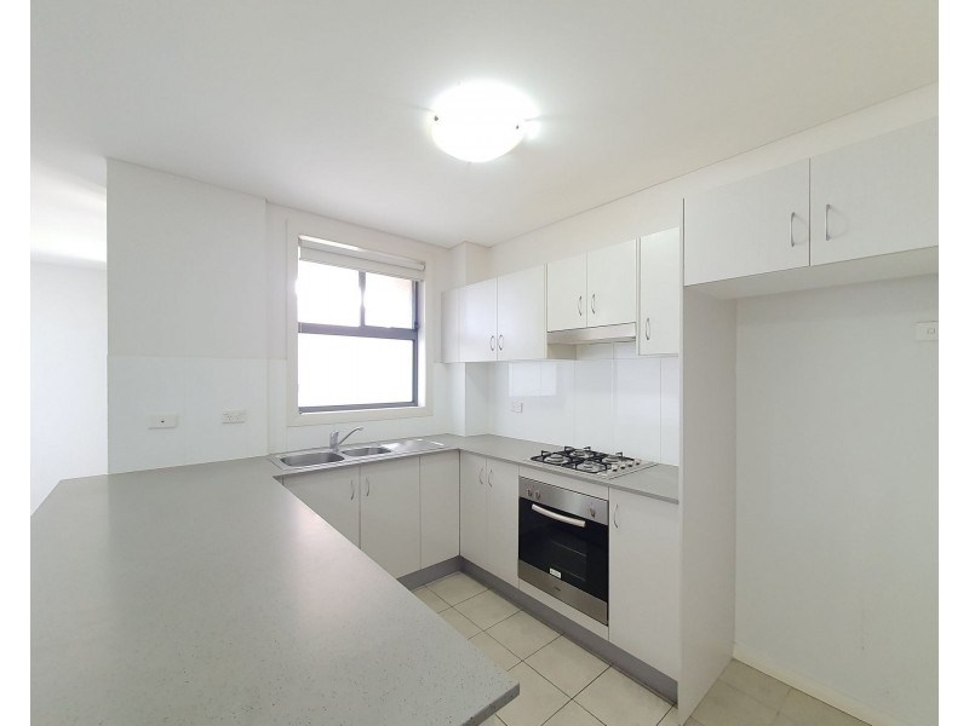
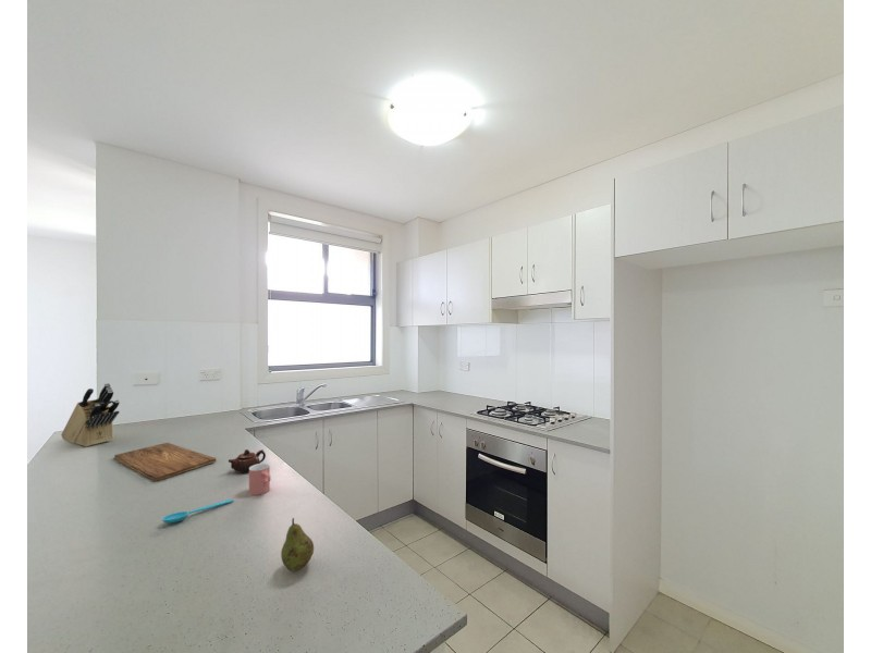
+ teapot (247, 458)
+ spoon (199, 509)
+ cup (261, 479)
+ knife block (90, 411)
+ cutting board (162, 458)
+ fruit (297, 543)
